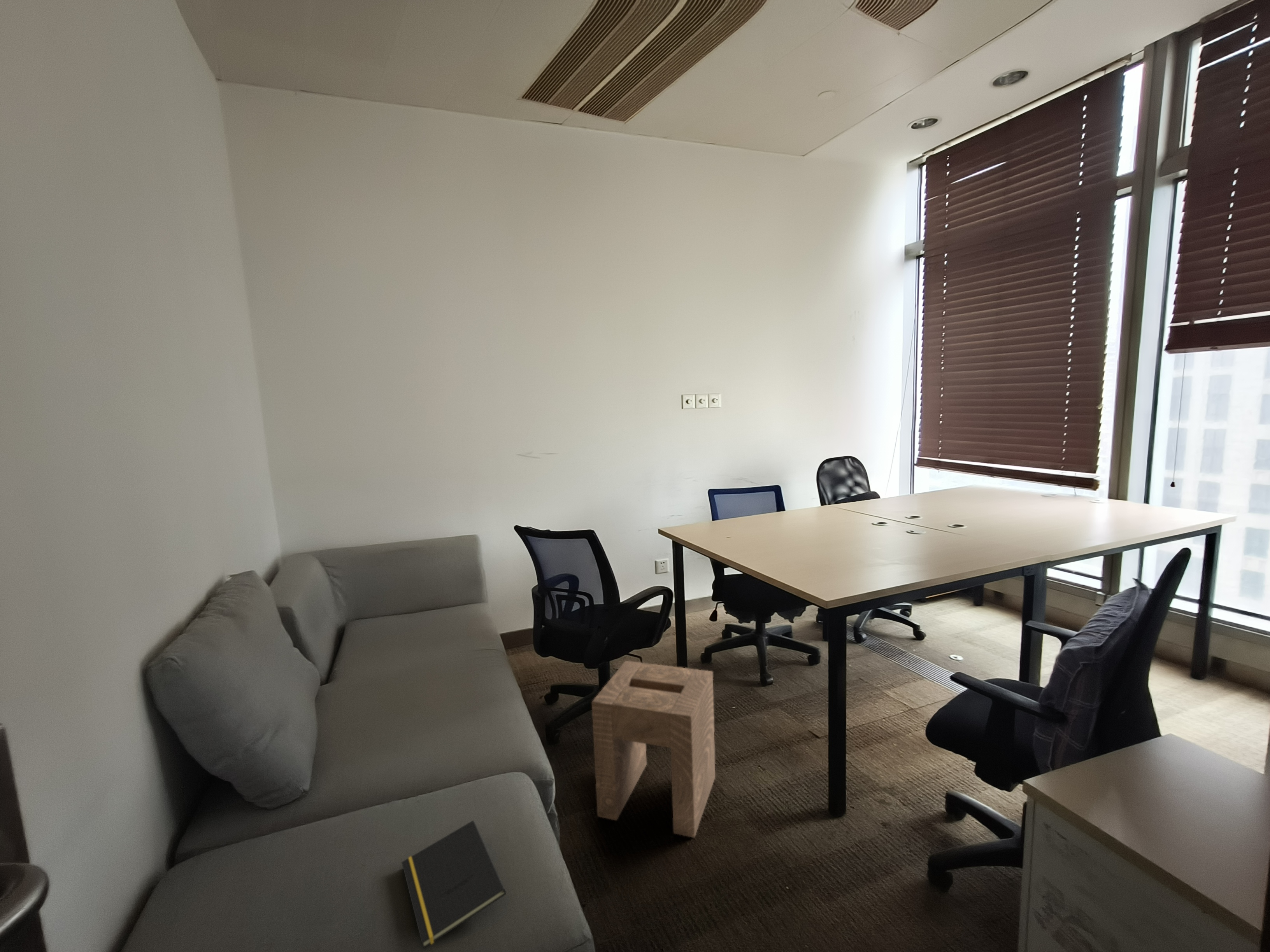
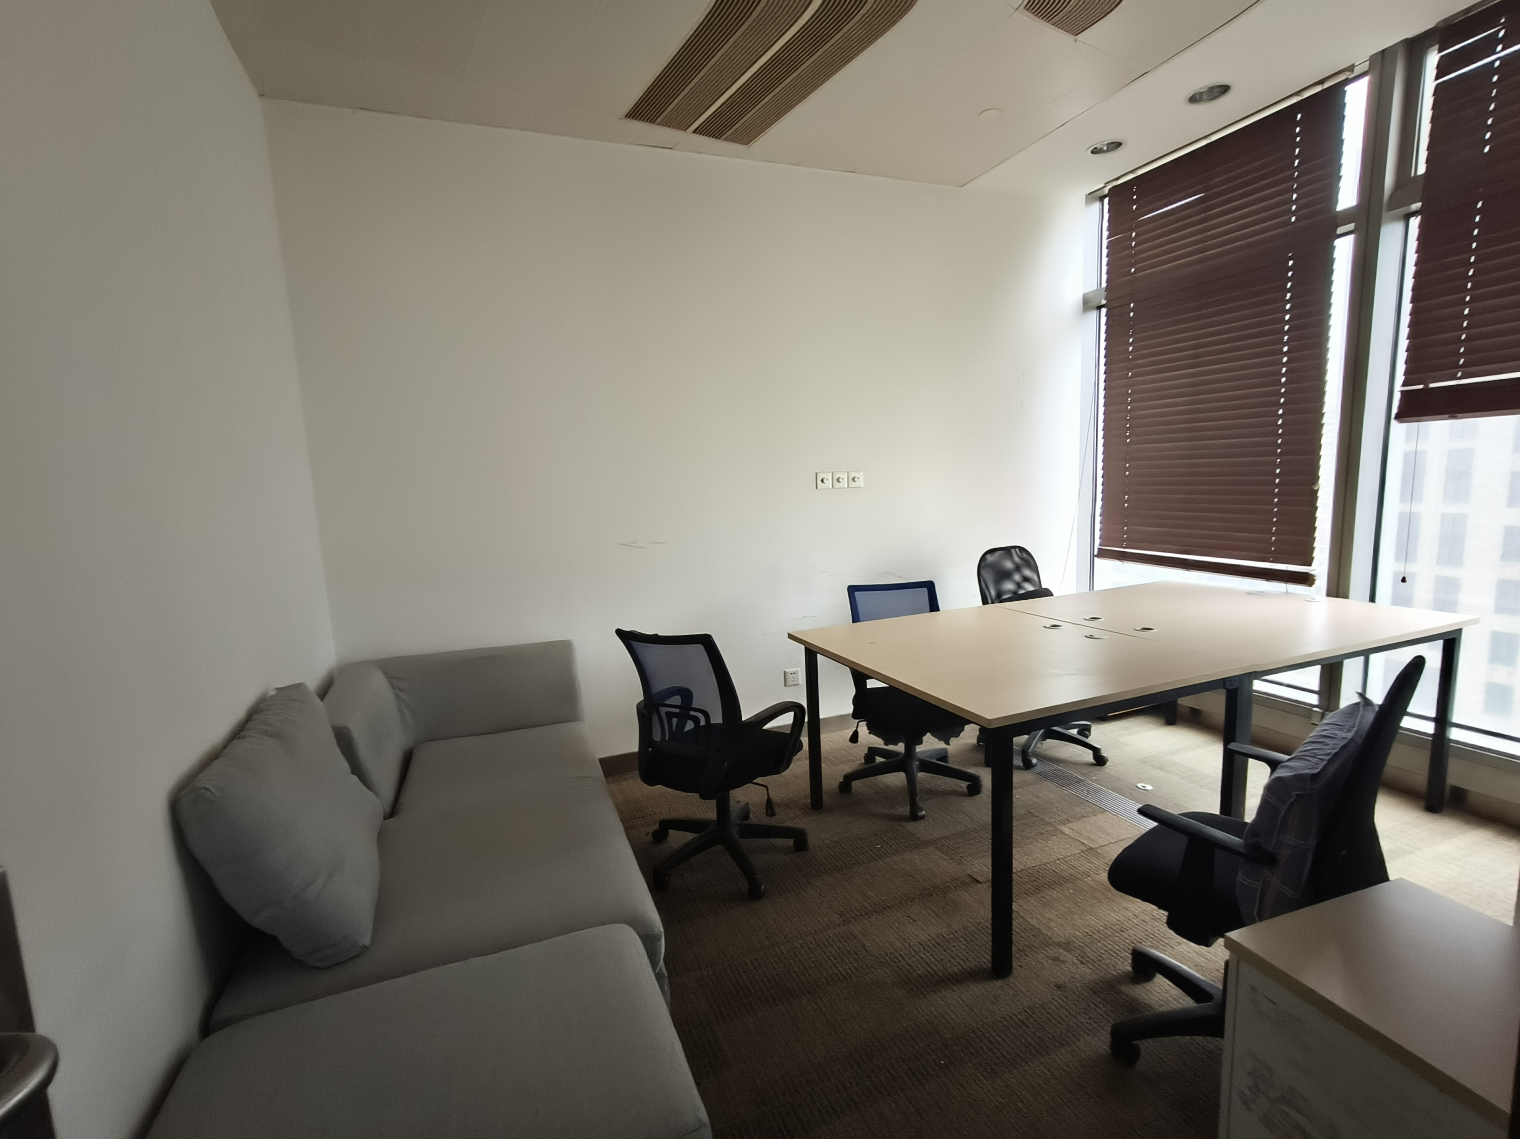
- stool (657, 742)
- notepad (451, 877)
